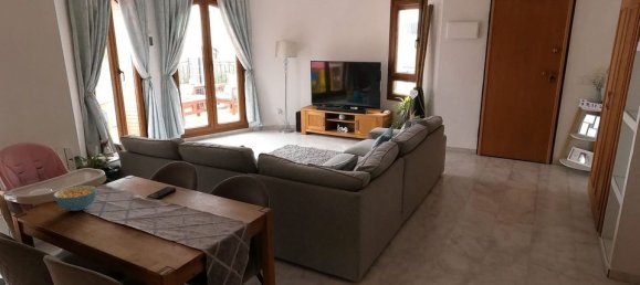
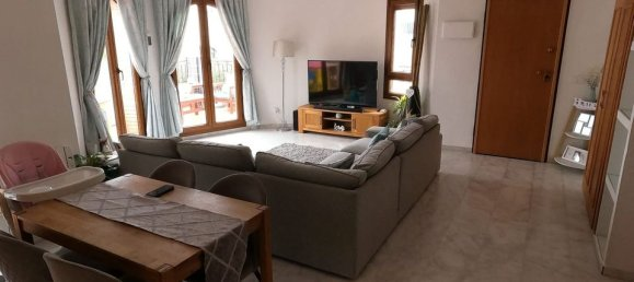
- cereal bowl (76, 200)
